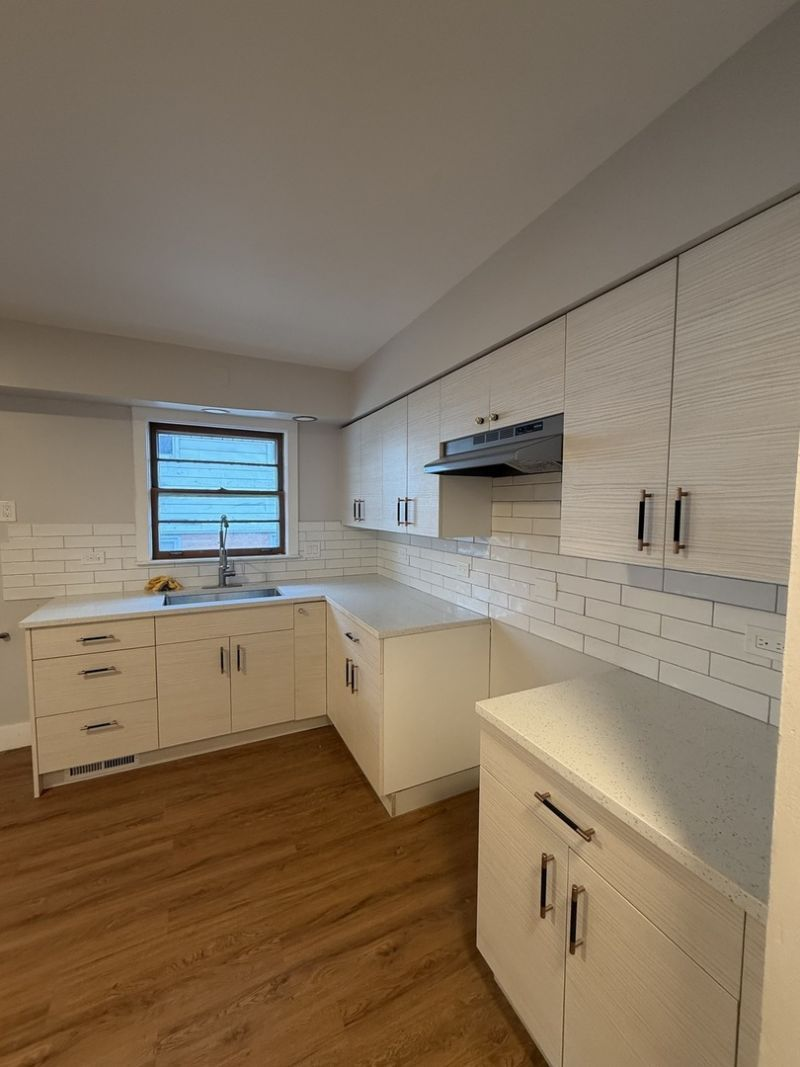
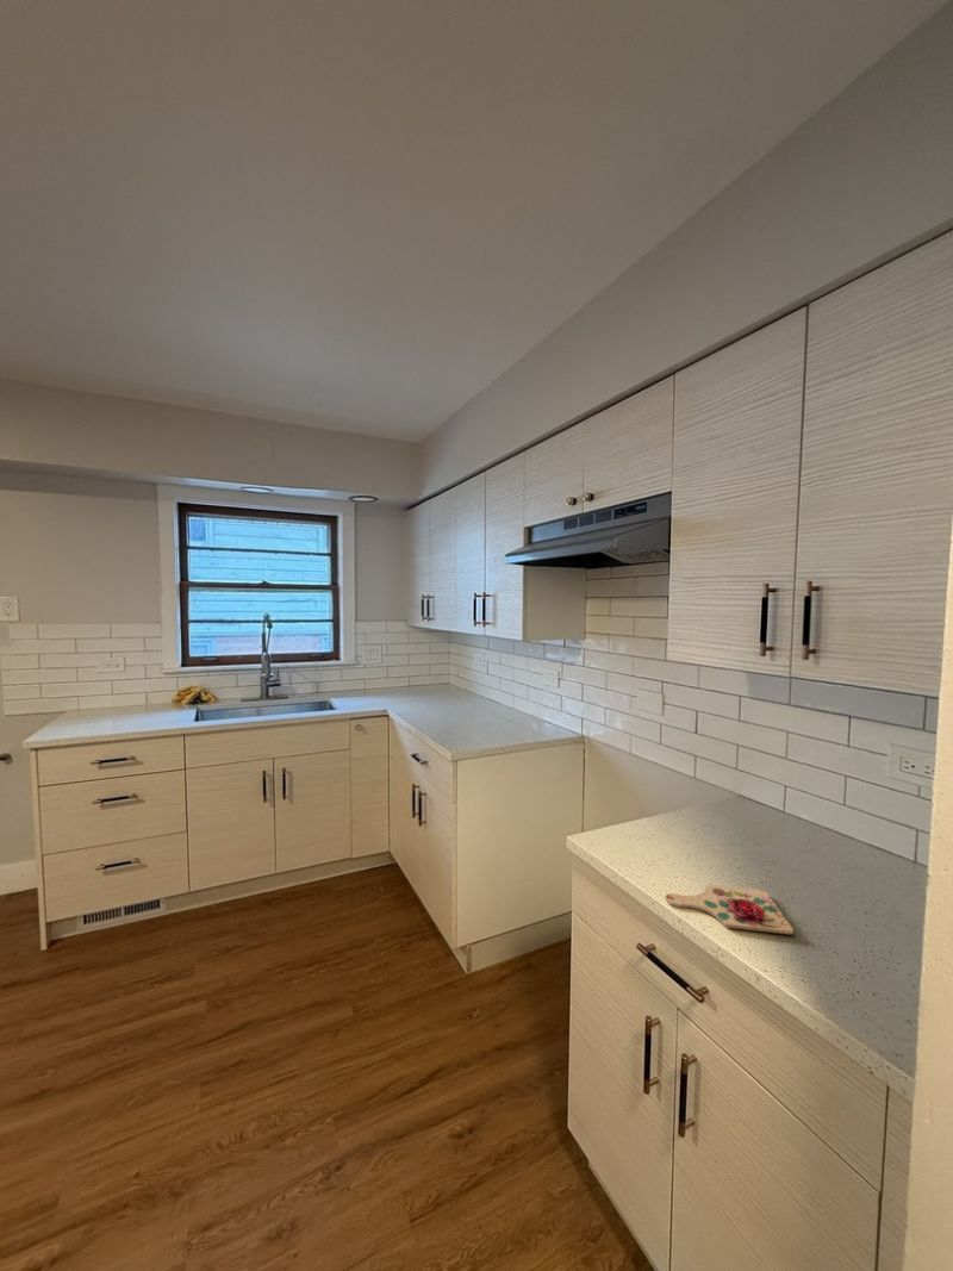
+ cutting board (721, 901)
